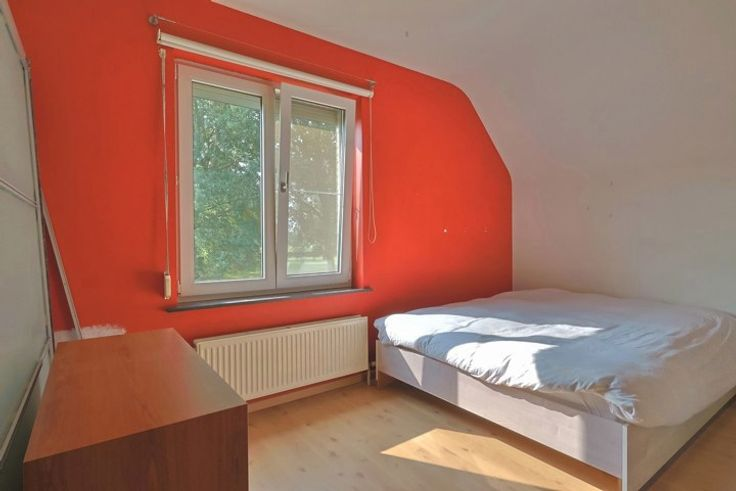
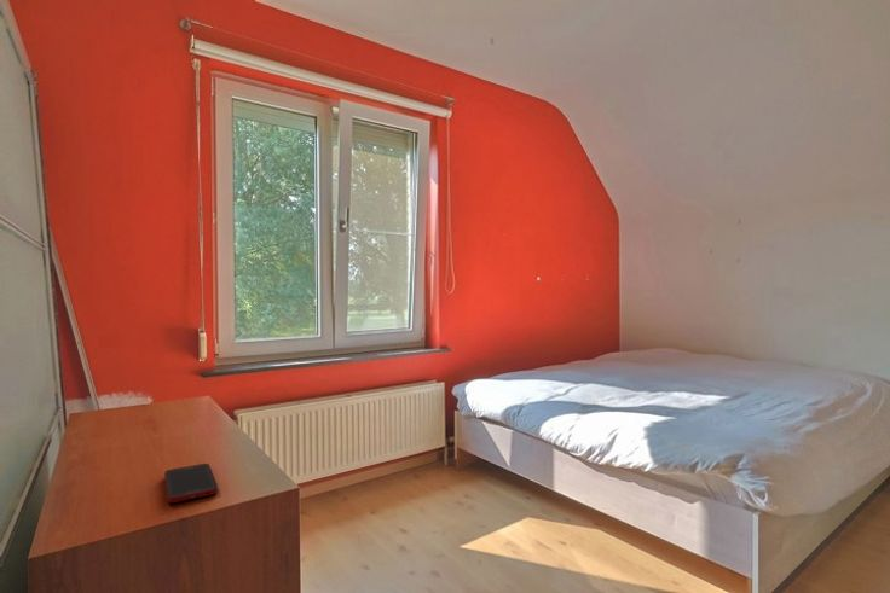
+ cell phone (190, 481)
